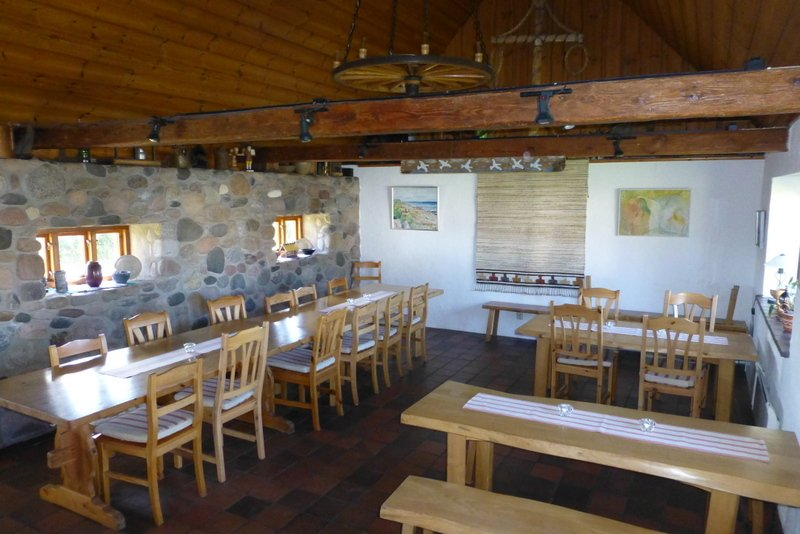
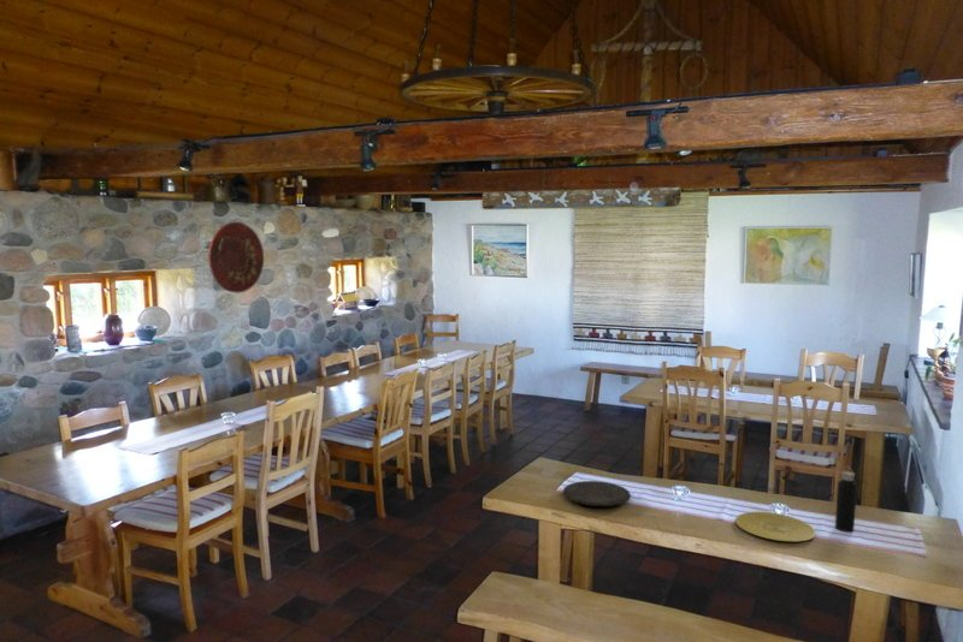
+ plate (596, 495)
+ water bottle (846, 498)
+ decorative platter (238, 257)
+ plate (774, 527)
